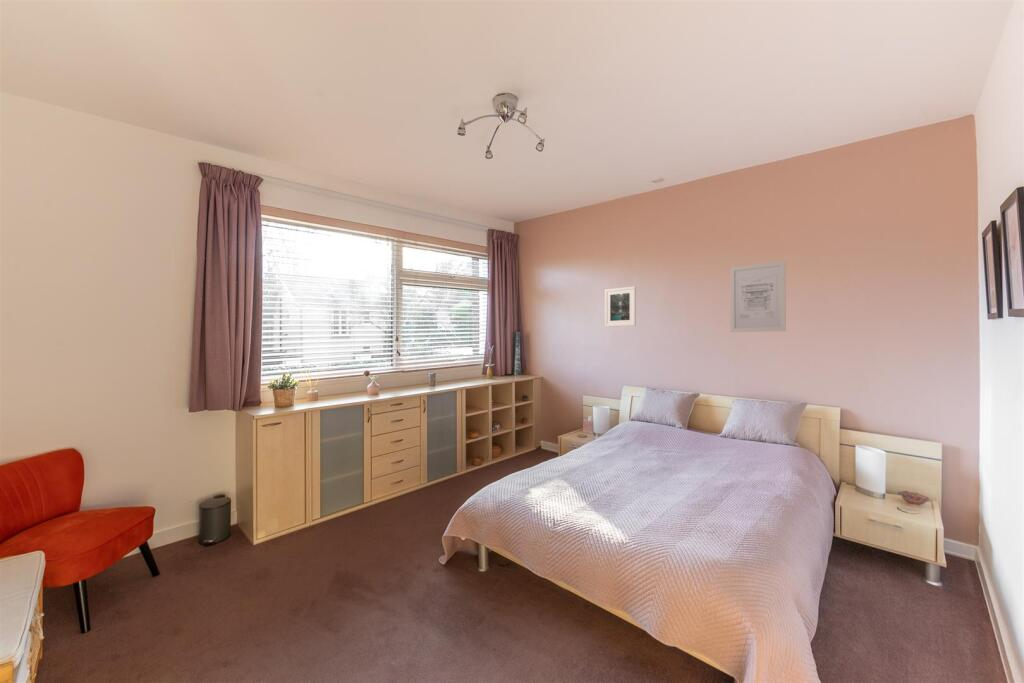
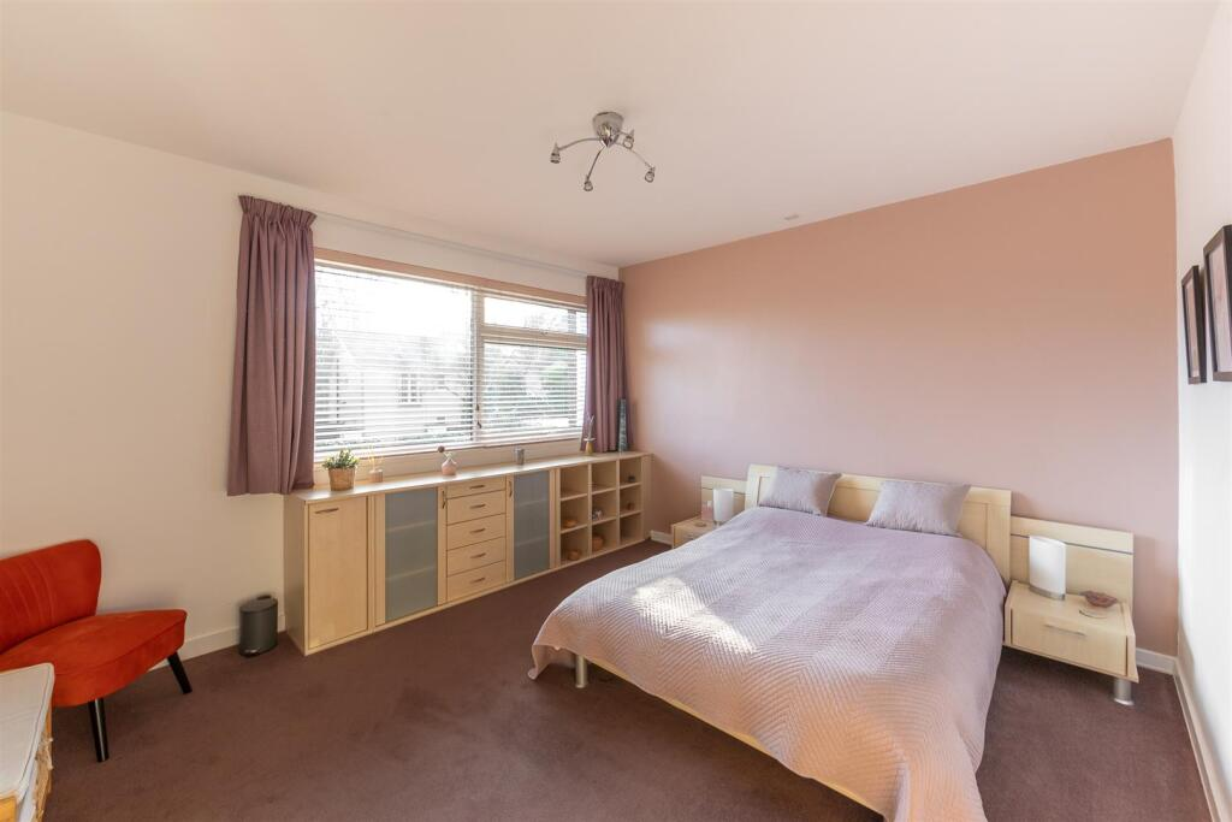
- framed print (620, 307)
- wall art (757, 298)
